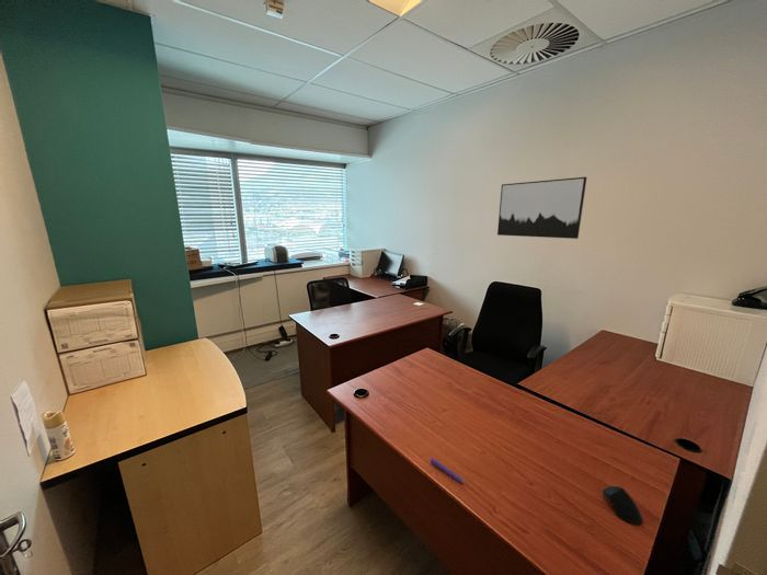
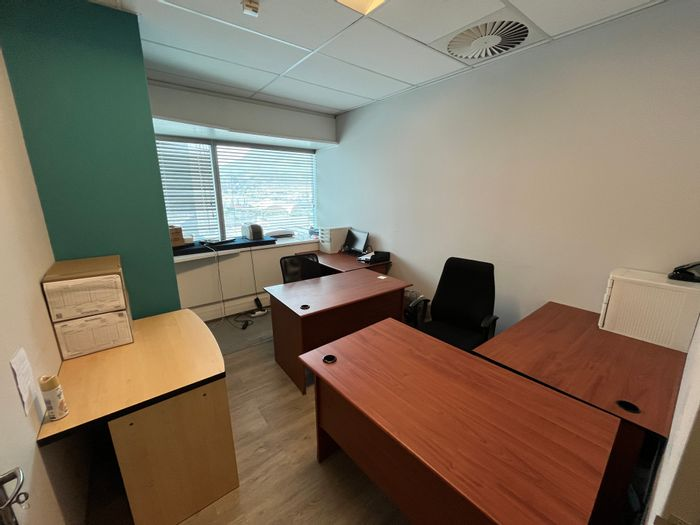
- wall art (537, 209)
- pen (446, 470)
- computer mouse (622, 499)
